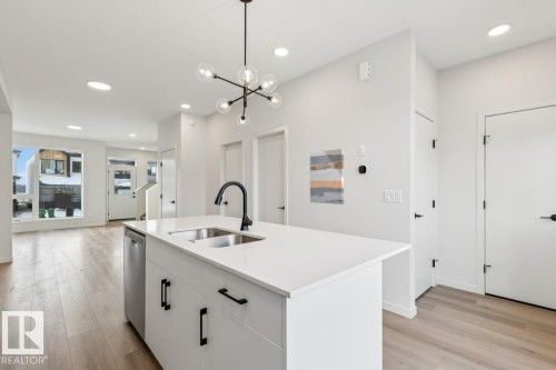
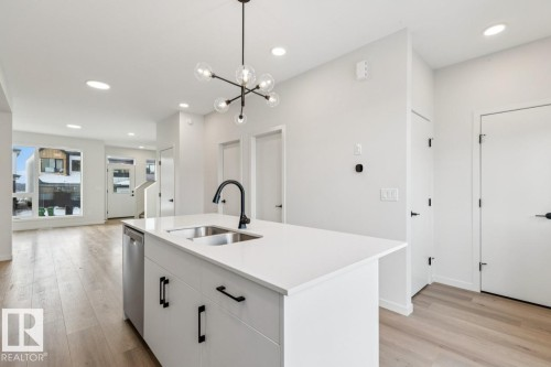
- wall art (326, 177)
